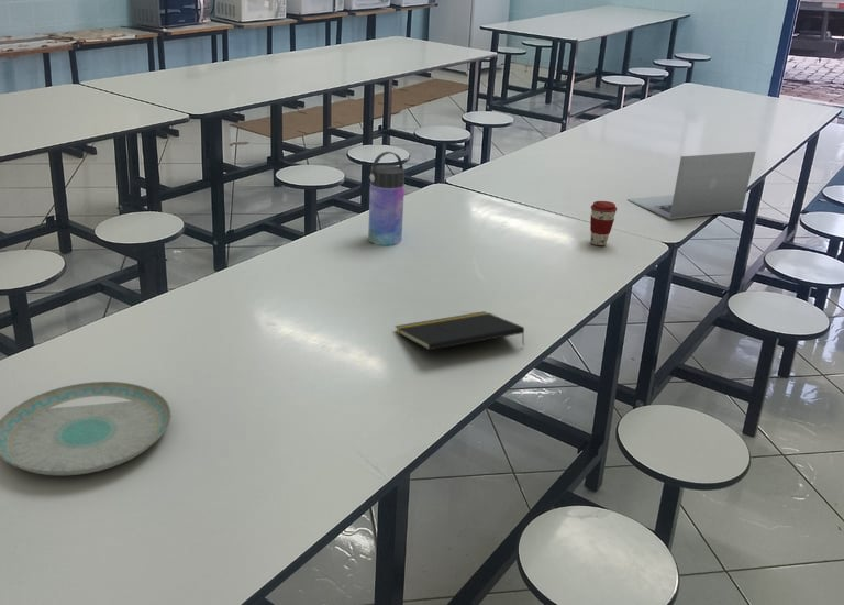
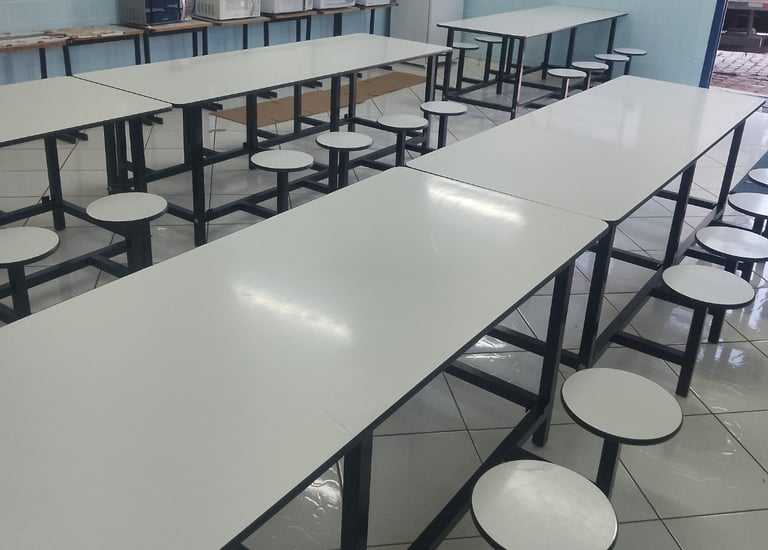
- laptop (689, 176)
- water bottle (387, 197)
- notepad (458, 329)
- coffee cup (601, 223)
- plate (85, 427)
